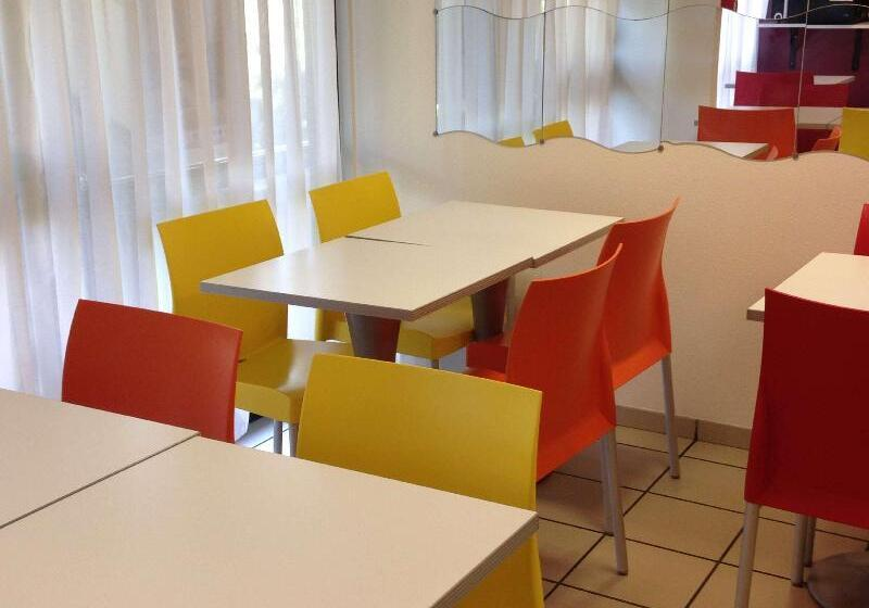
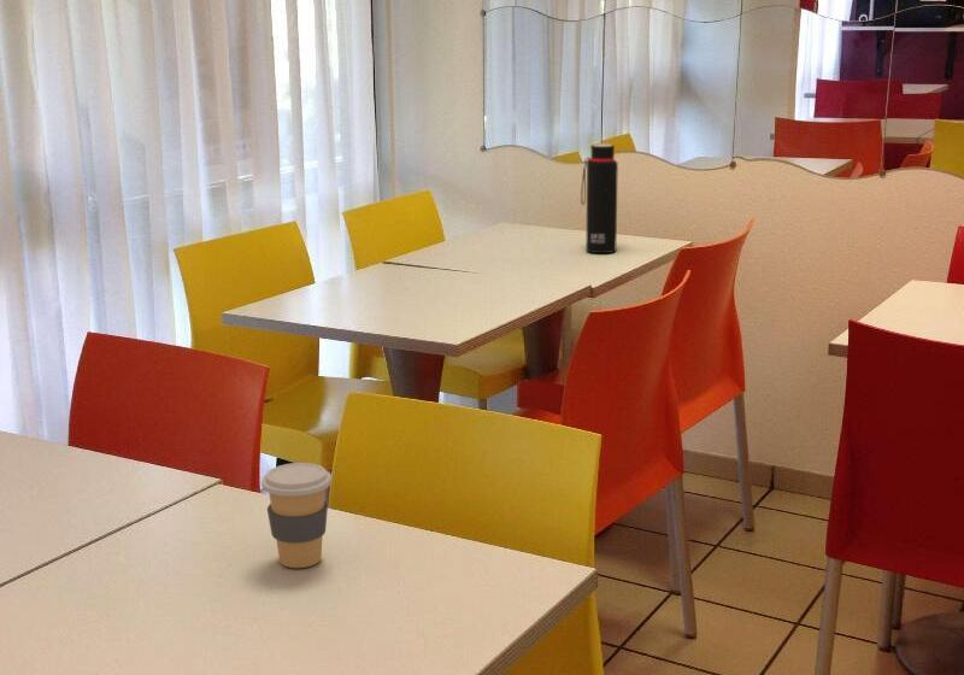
+ water bottle (599, 198)
+ coffee cup (298, 516)
